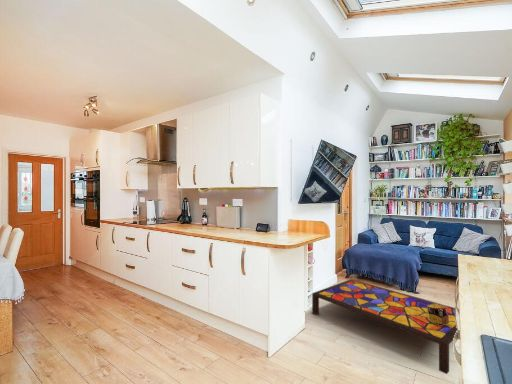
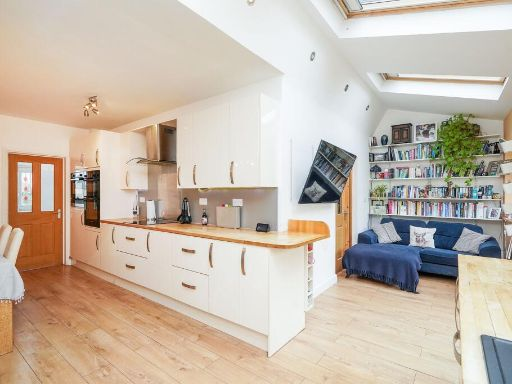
- decorative box (437, 313)
- coffee table (386, 313)
